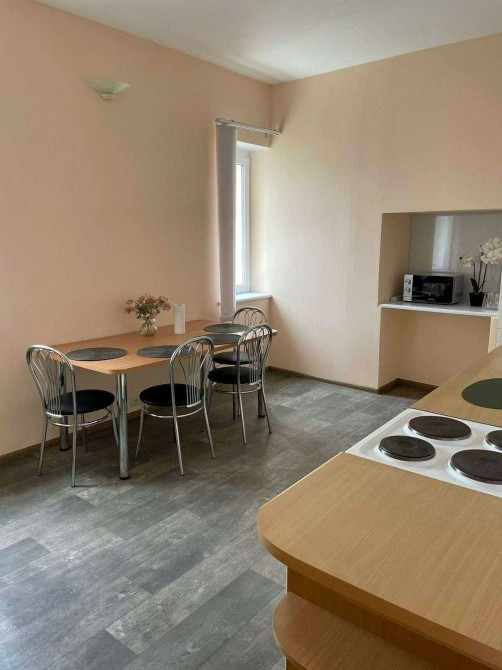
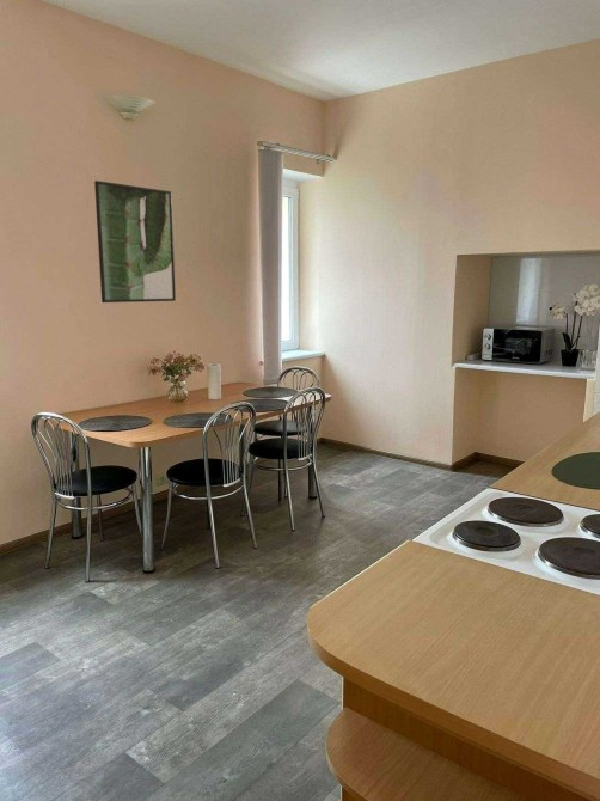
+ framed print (137, 245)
